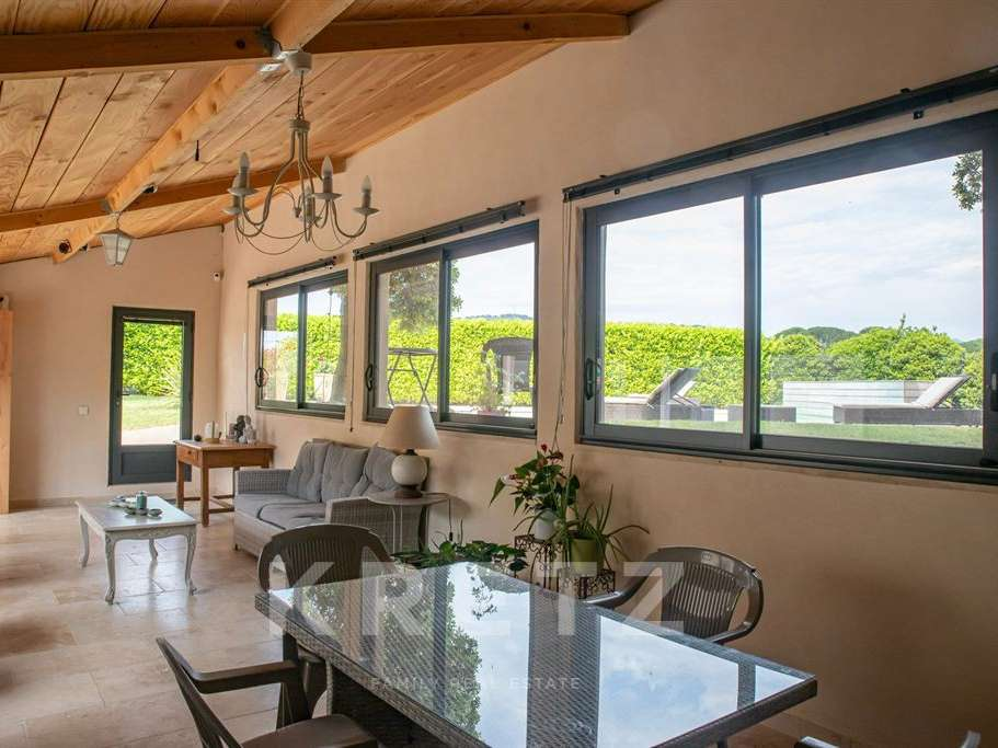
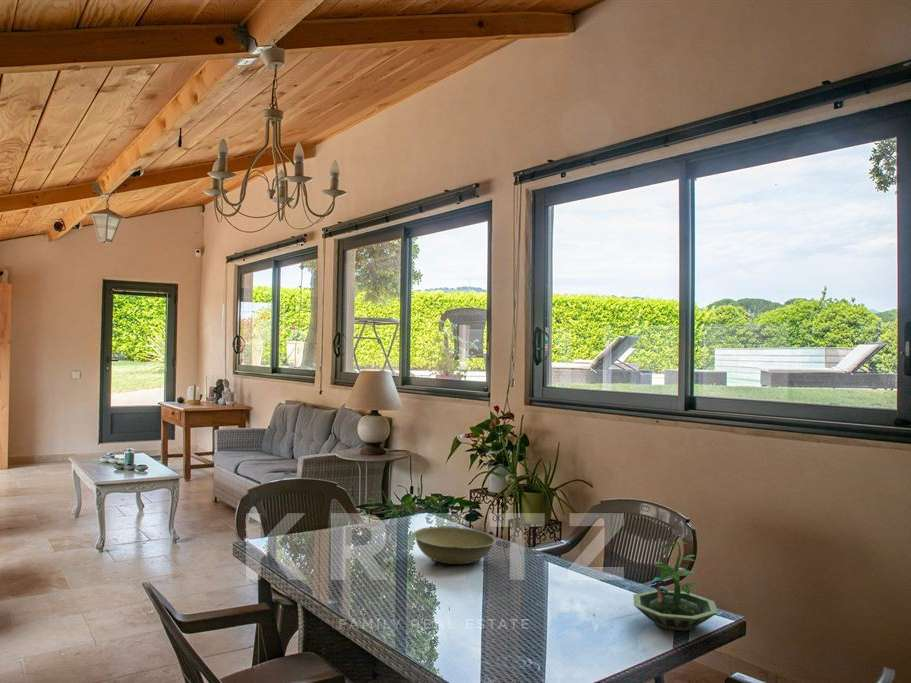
+ bowl (454, 547)
+ terrarium (677, 557)
